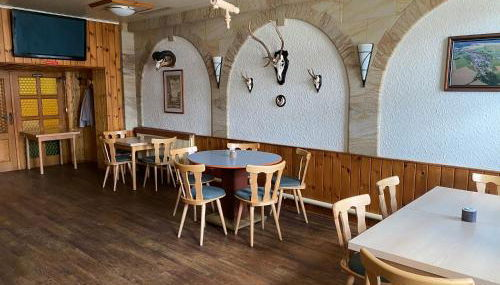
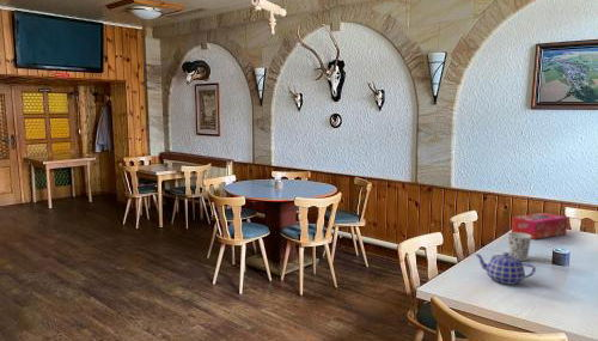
+ tissue box (538, 225)
+ cup (519, 246)
+ teapot (504, 266)
